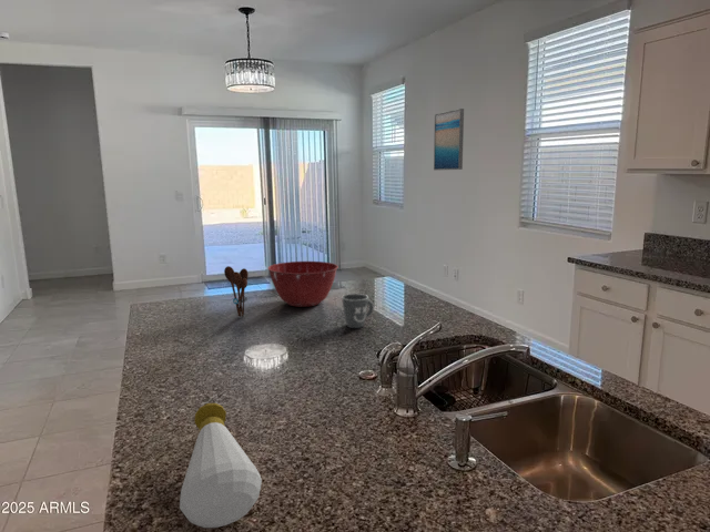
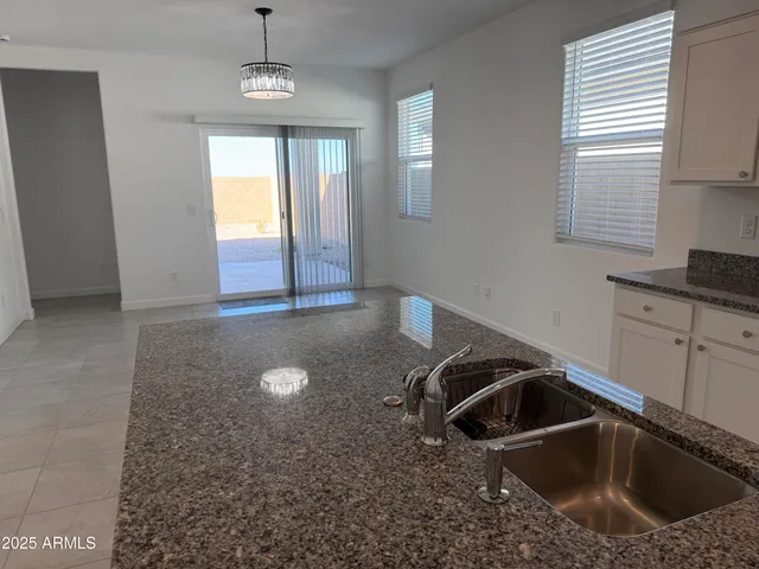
- wall art (447, 141)
- utensil holder (237, 290)
- soap bottle (215, 457)
- mixing bowl (303, 284)
- mug (358, 310)
